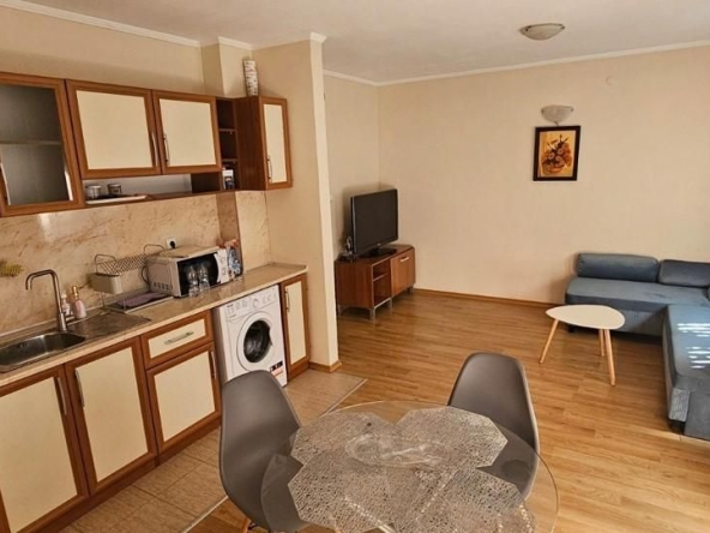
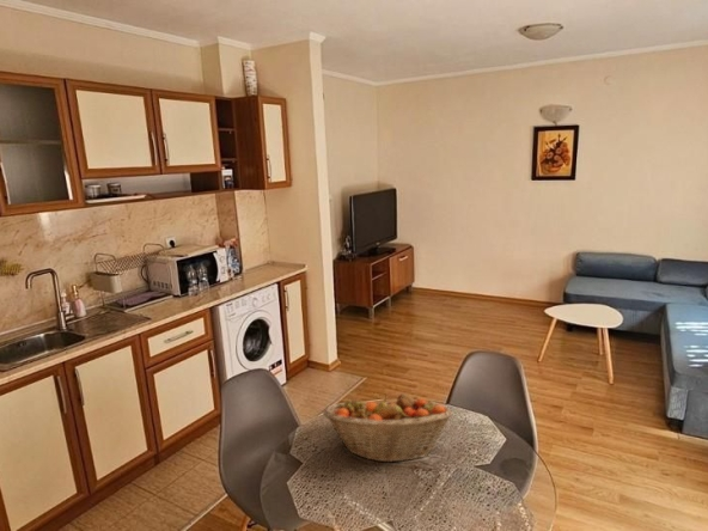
+ fruit basket (386, 420)
